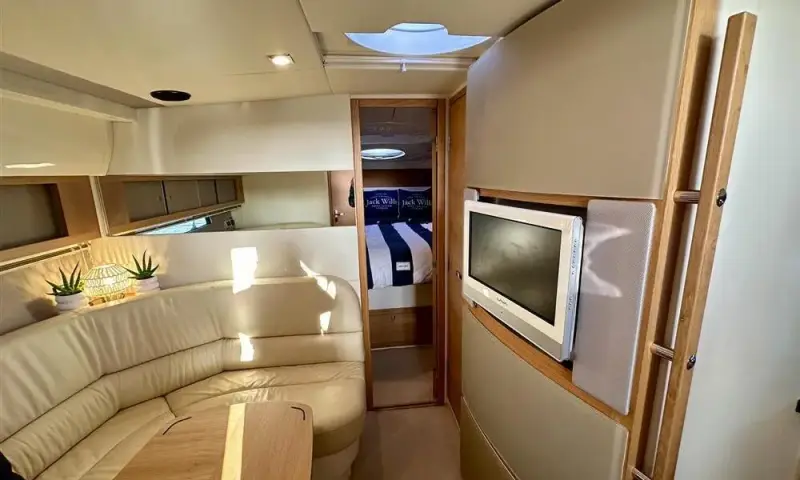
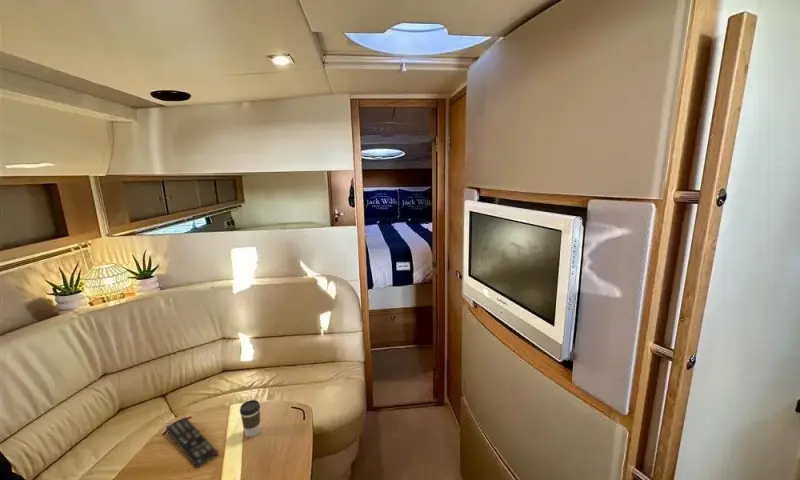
+ coffee cup (251, 418)
+ remote control (191, 440)
